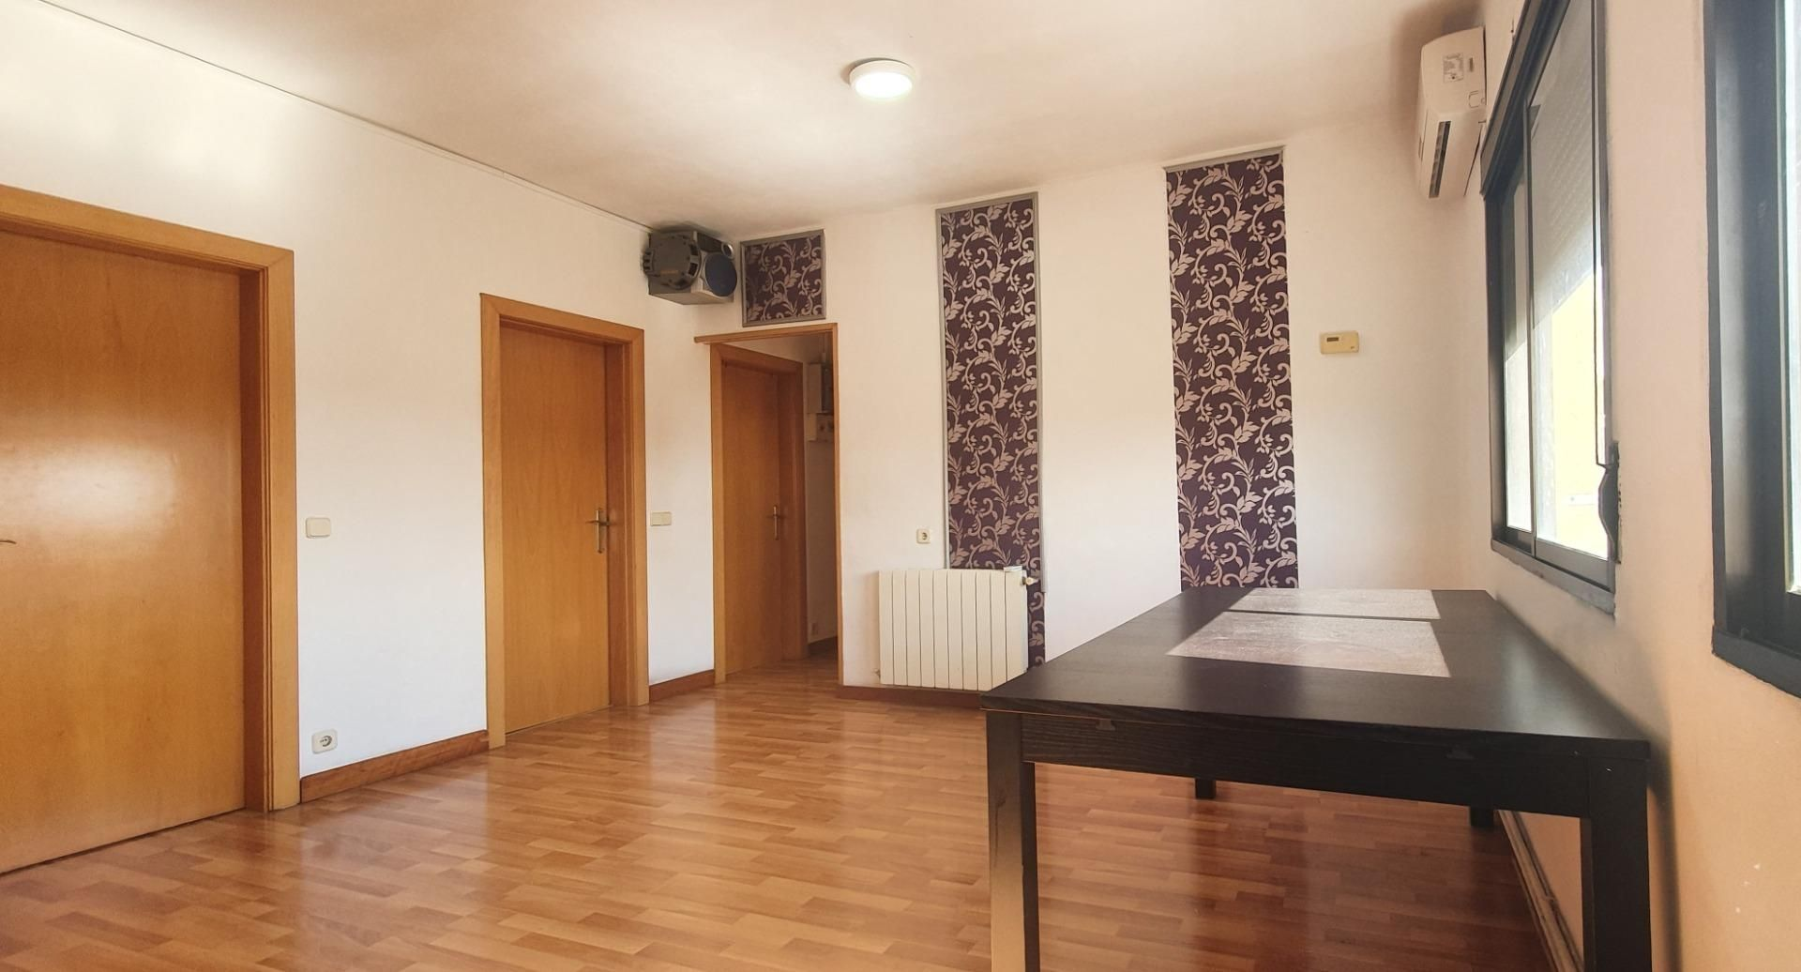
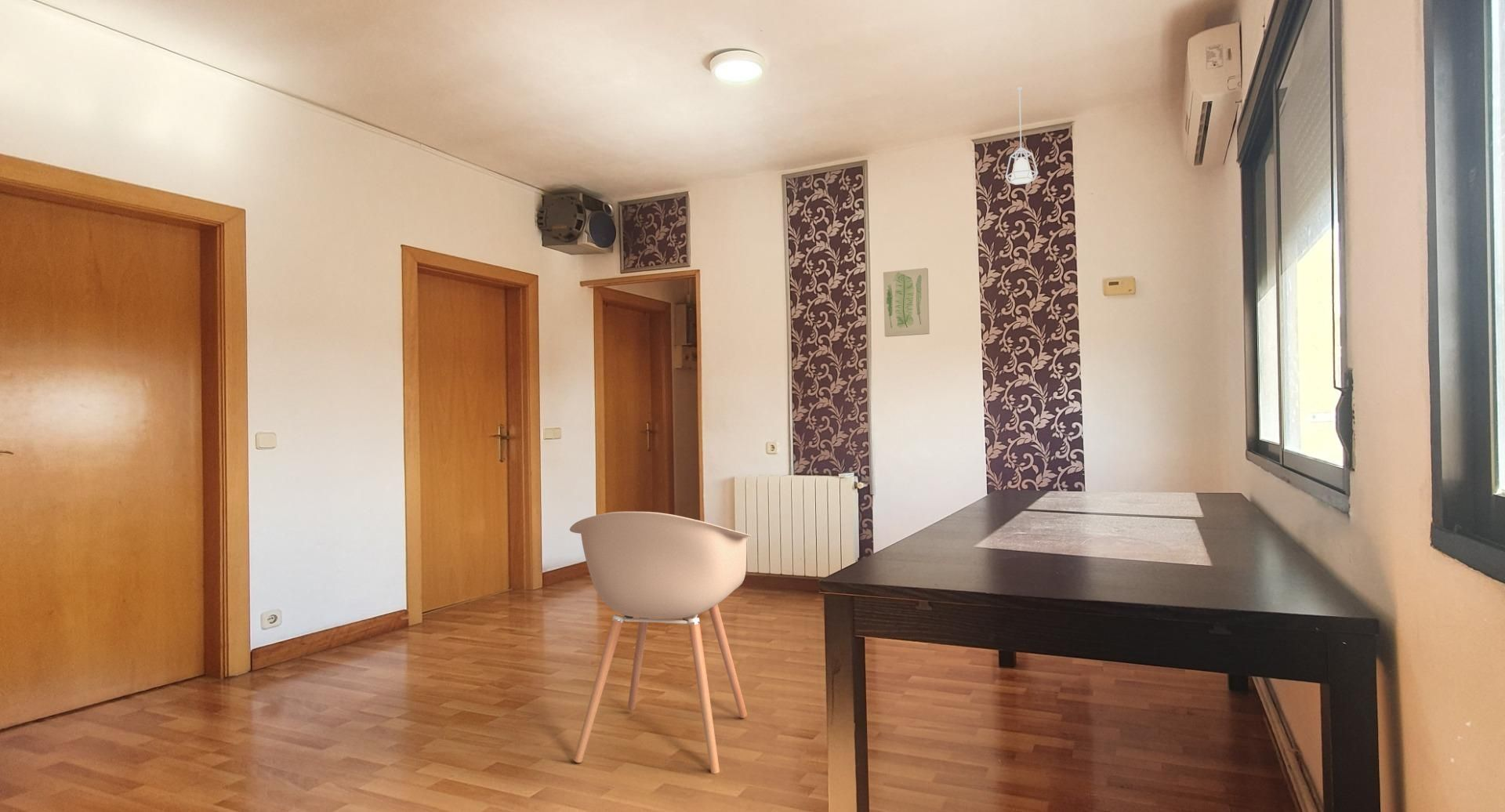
+ pendant lamp (1021, 134)
+ chair (664, 620)
+ wall art (906, 303)
